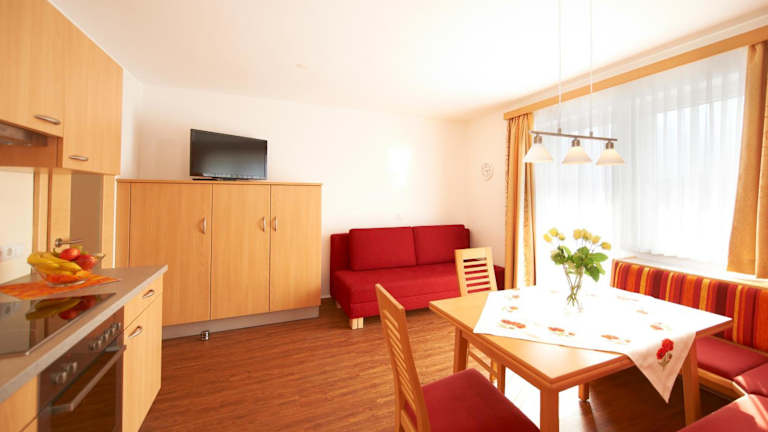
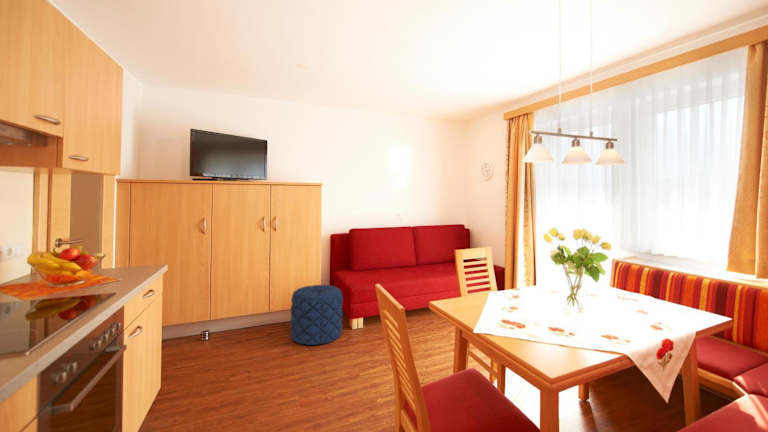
+ pouf (316, 311)
